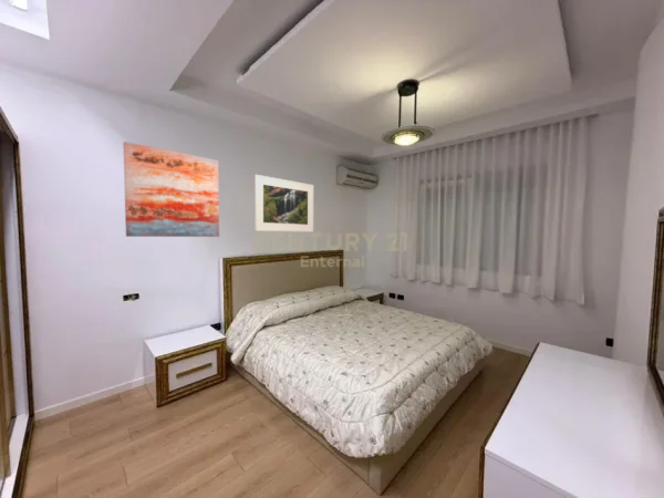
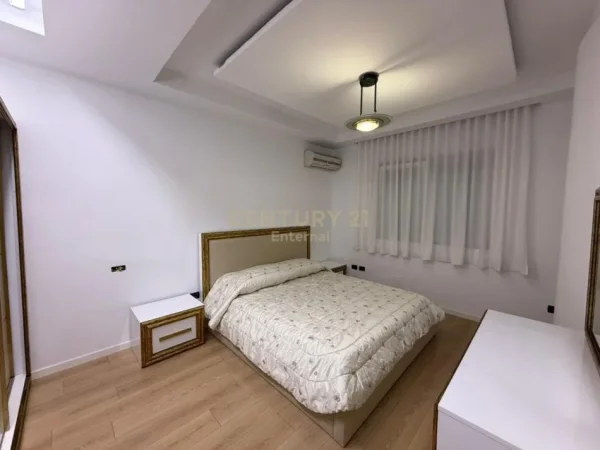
- wall art (176, 194)
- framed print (287, 206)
